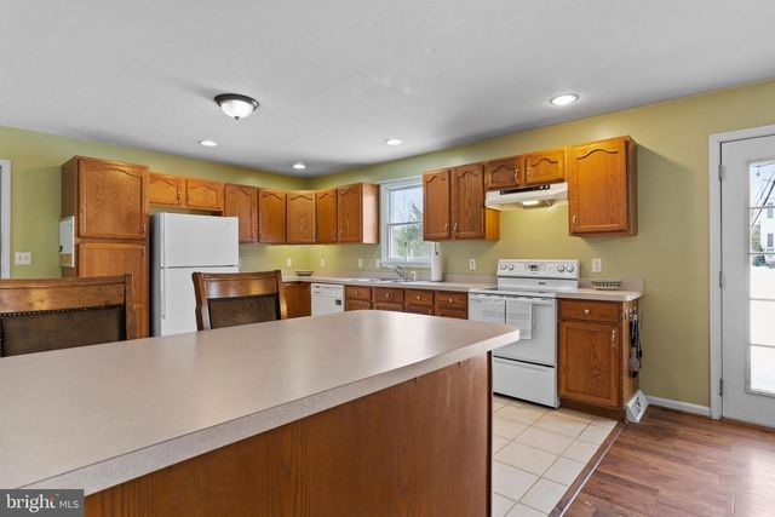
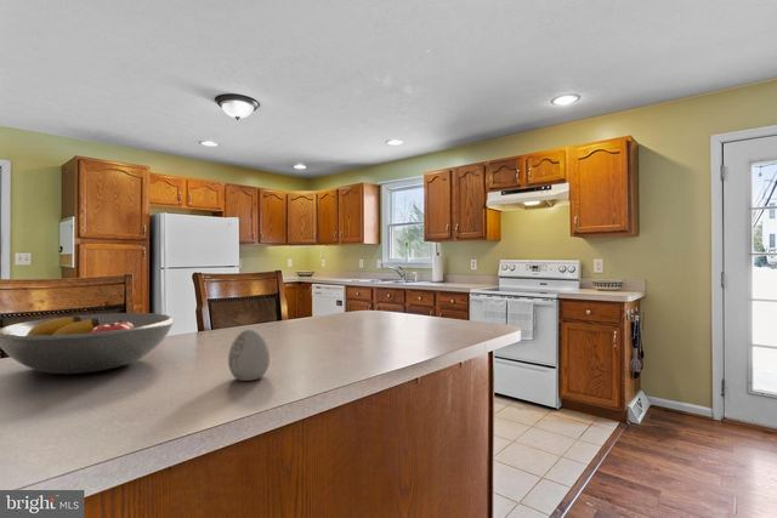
+ decorative egg (249, 353)
+ fruit bowl (92, 338)
